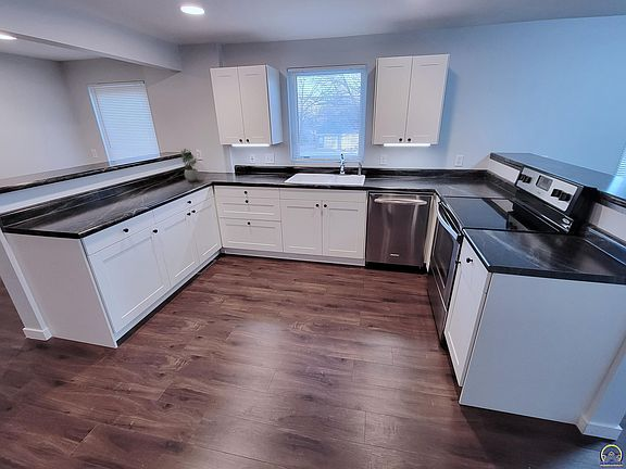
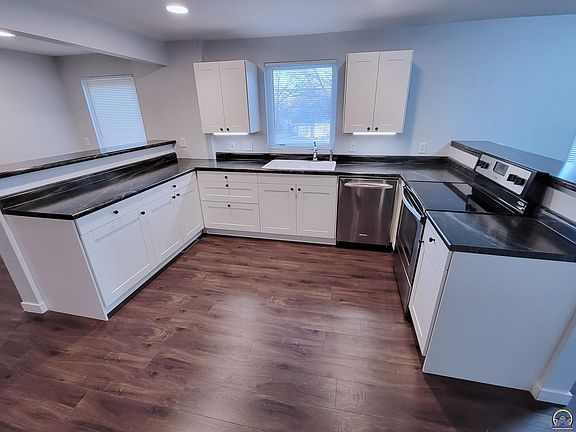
- potted plant (191, 165)
